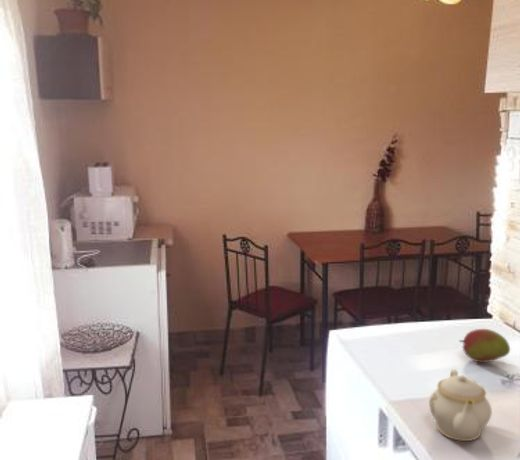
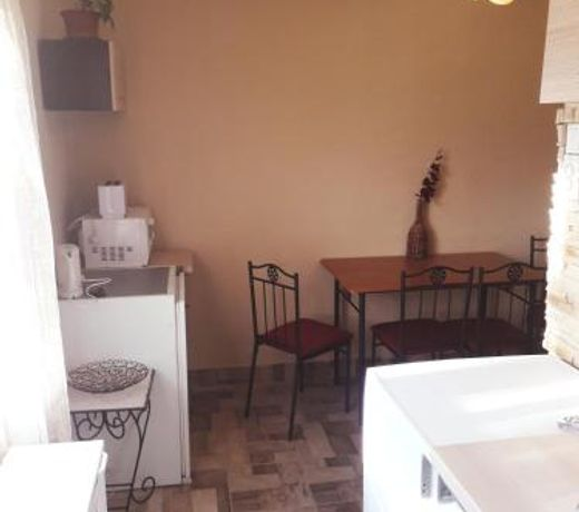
- teapot (459, 401)
- fruit (484, 345)
